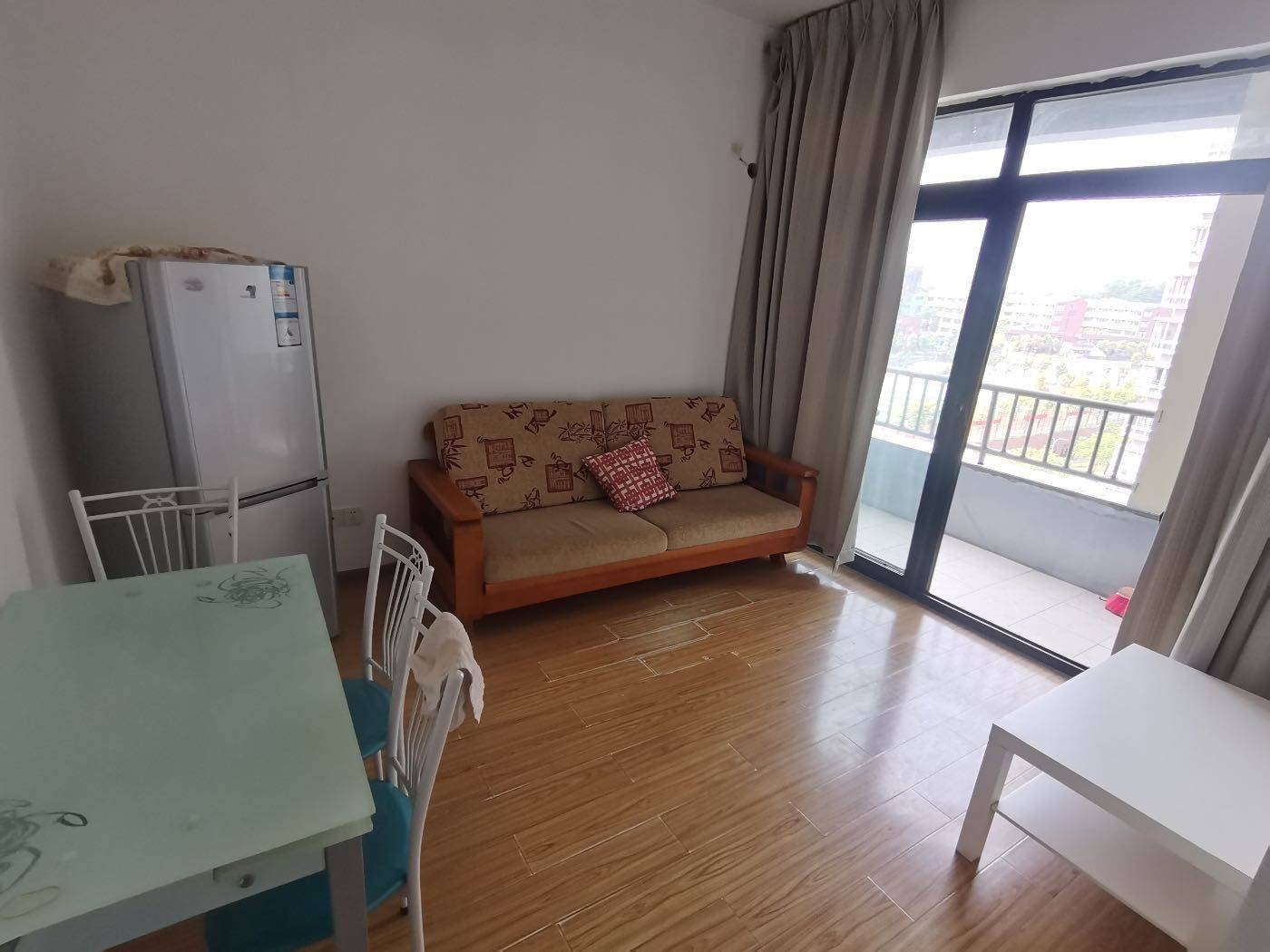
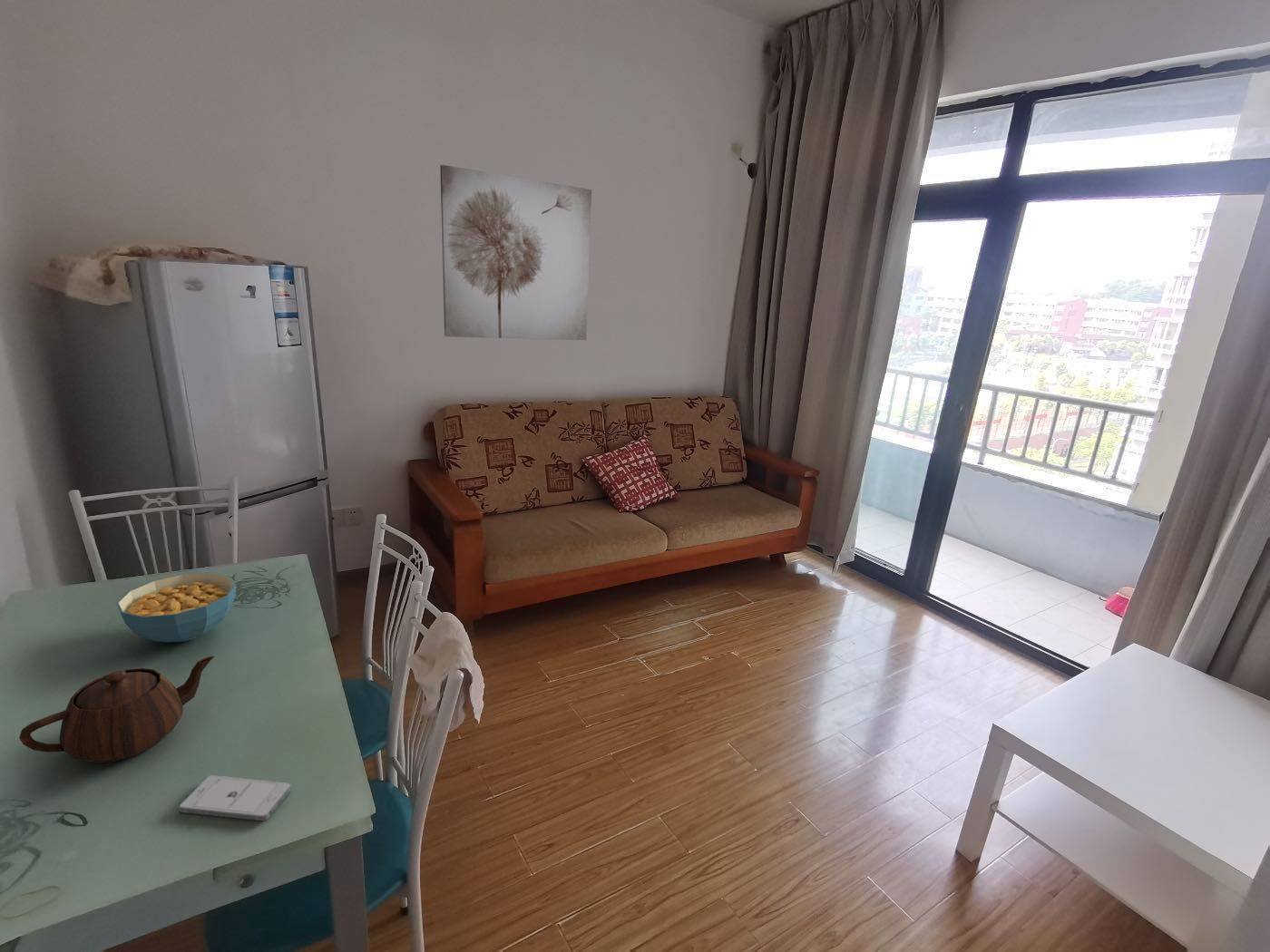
+ smartphone (236, 797)
+ cereal bowl (181, 614)
+ wall art (520, 260)
+ teapot (128, 704)
